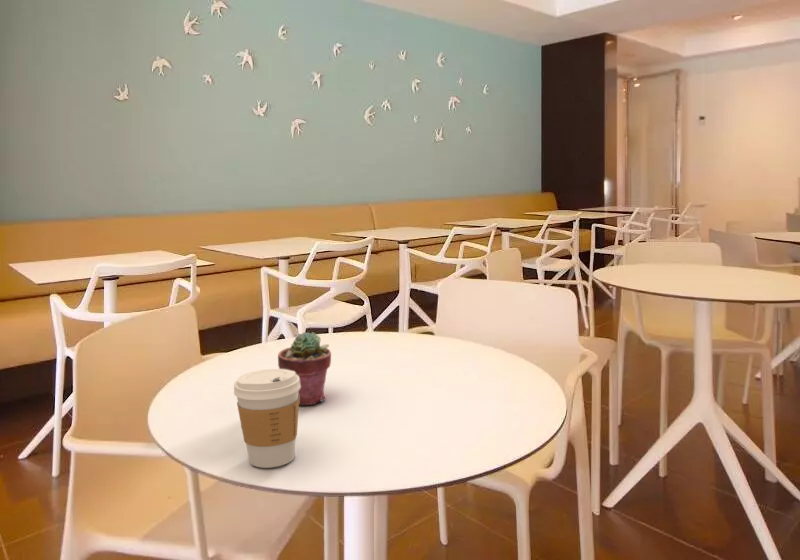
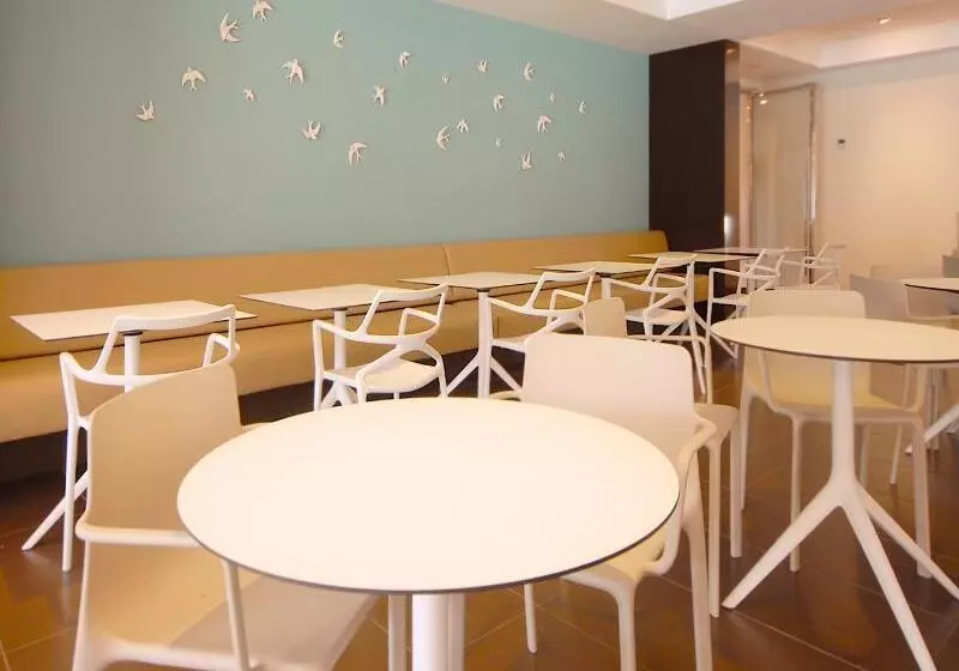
- potted succulent (305, 366)
- coffee cup (269, 415)
